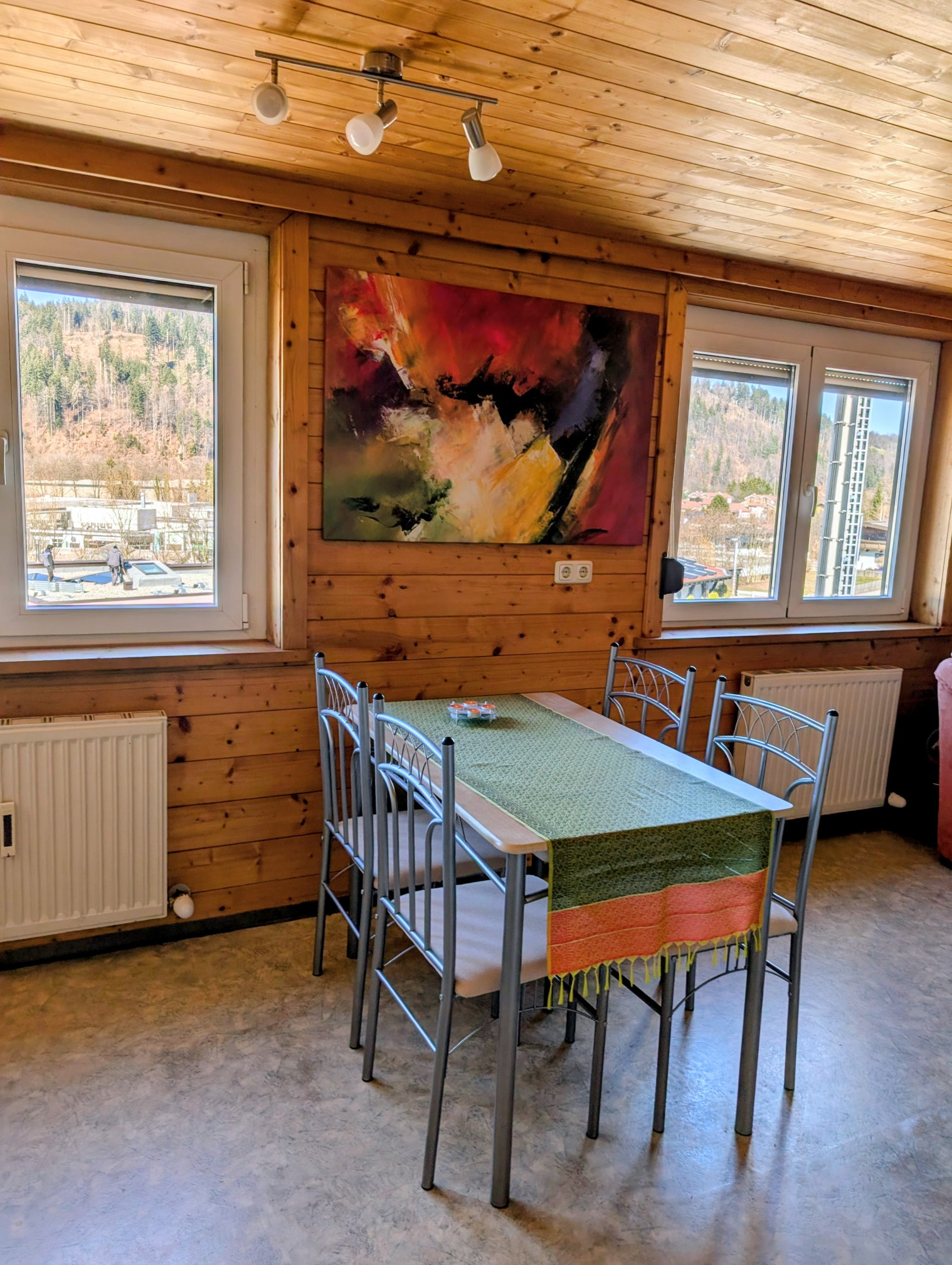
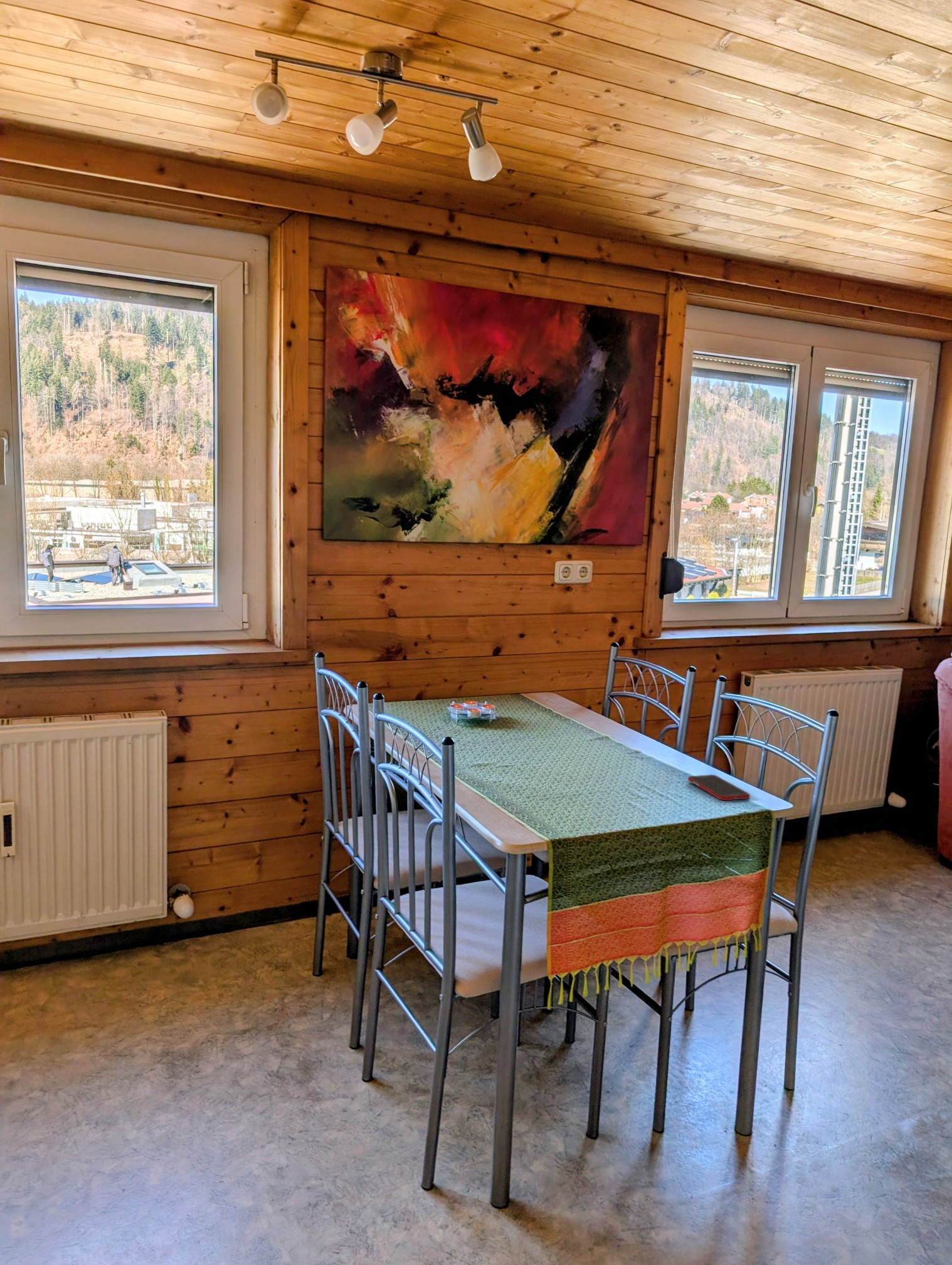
+ cell phone (717, 787)
